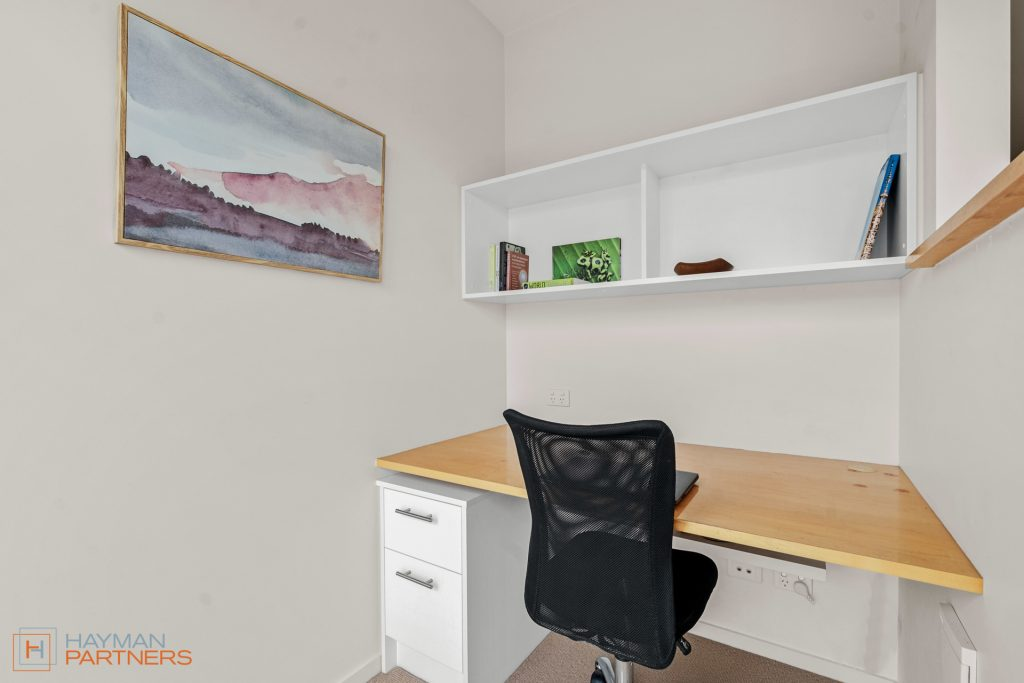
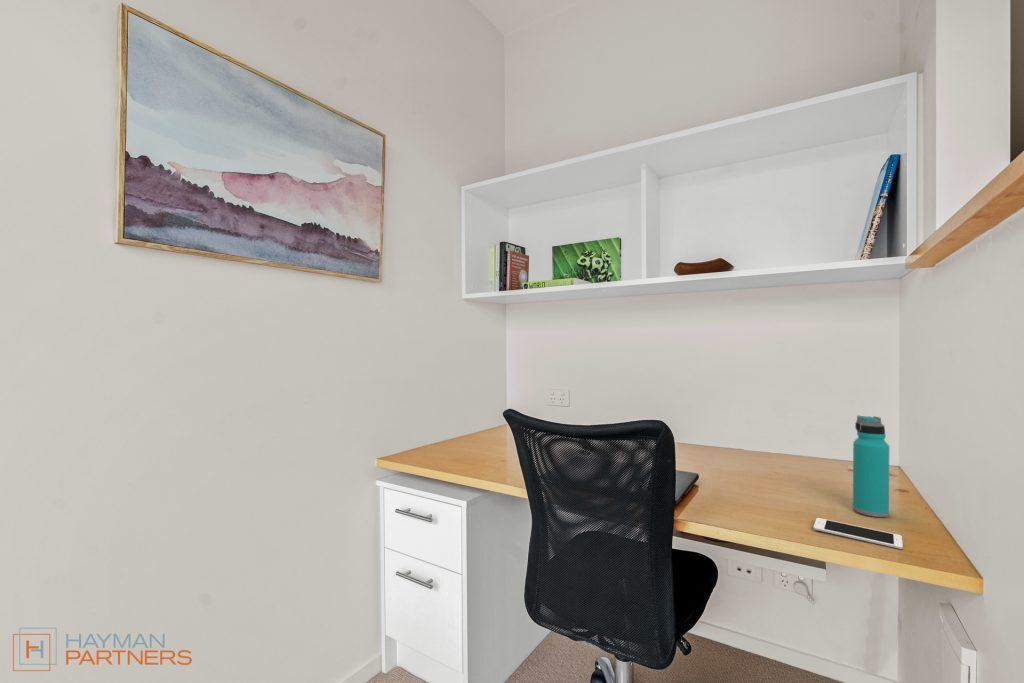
+ cell phone (856, 532)
+ water bottle (870, 464)
